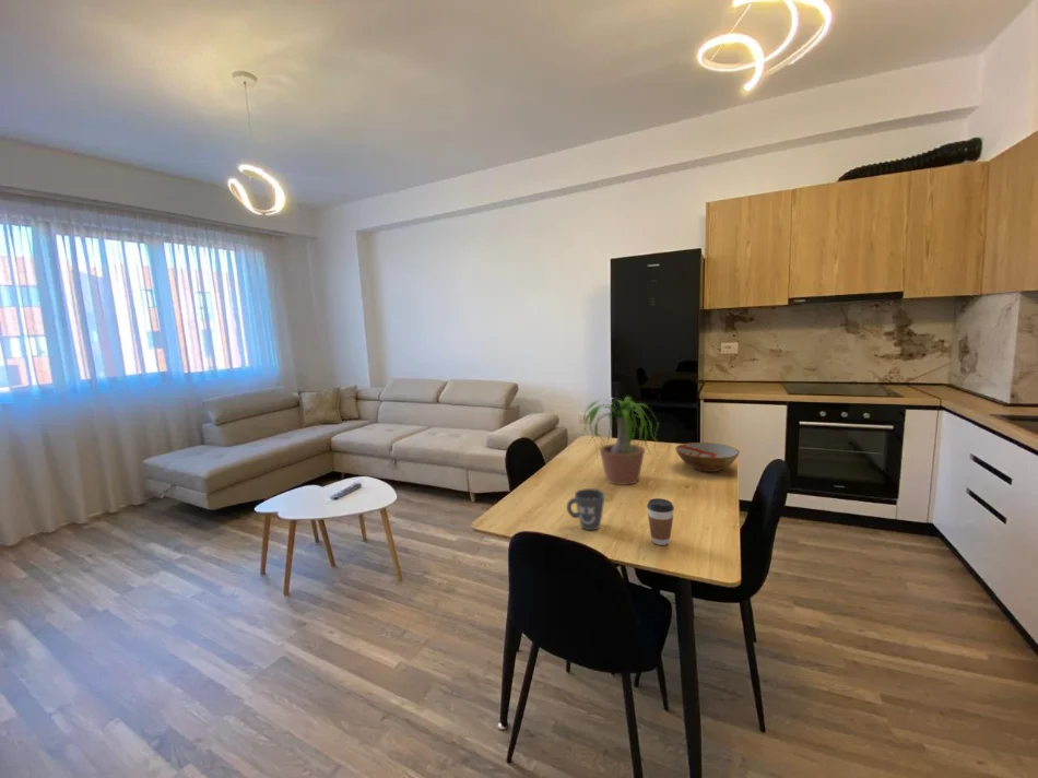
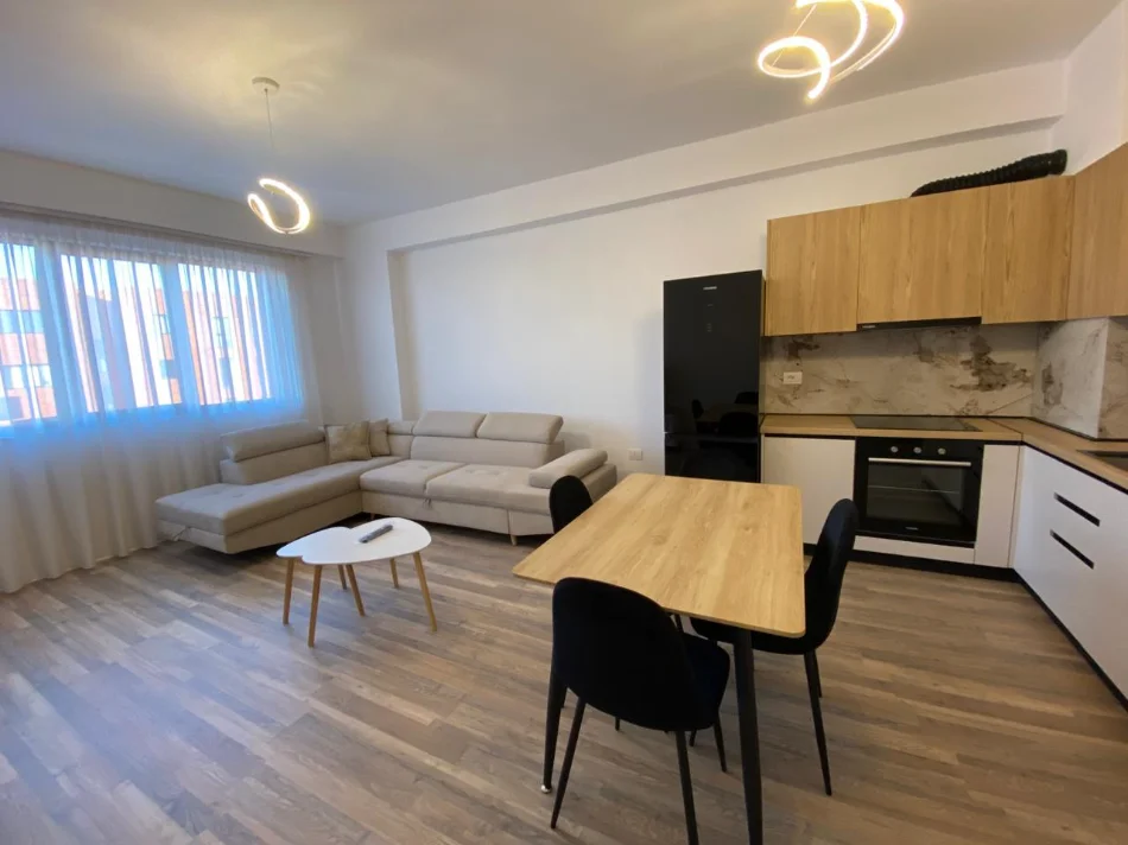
- potted plant (617, 438)
- coffee cup (660, 521)
- bowl (706, 458)
- mug (586, 509)
